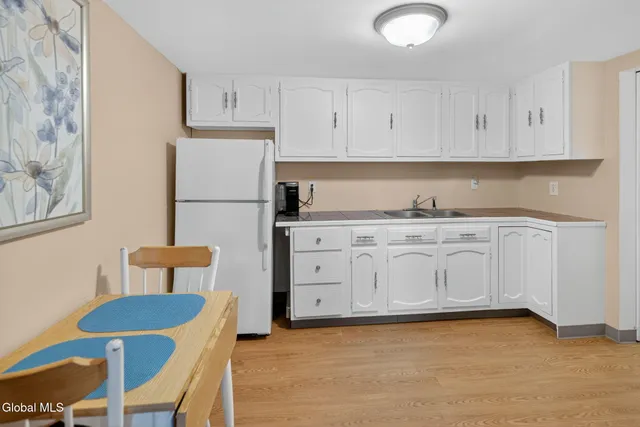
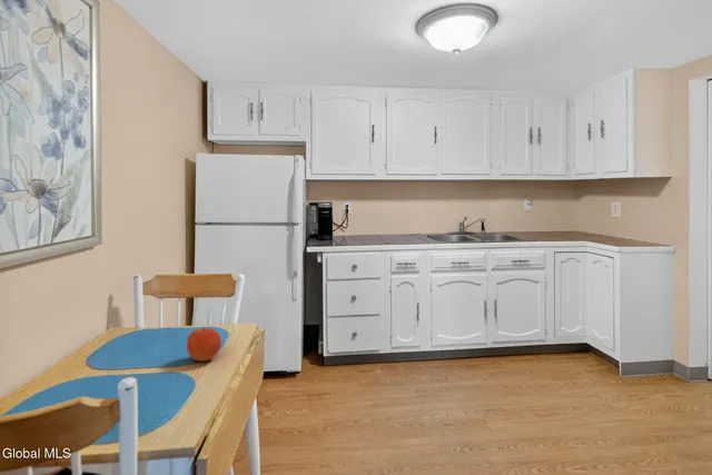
+ fruit (204, 344)
